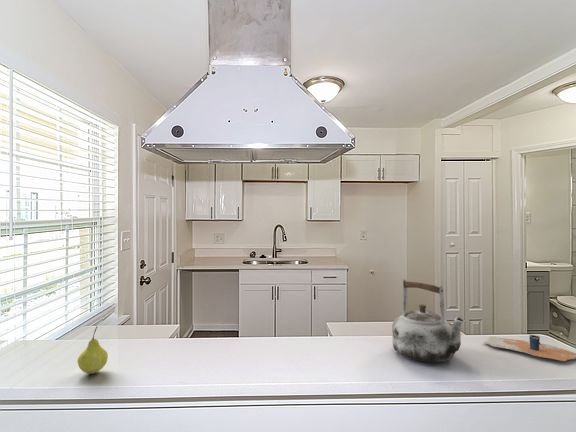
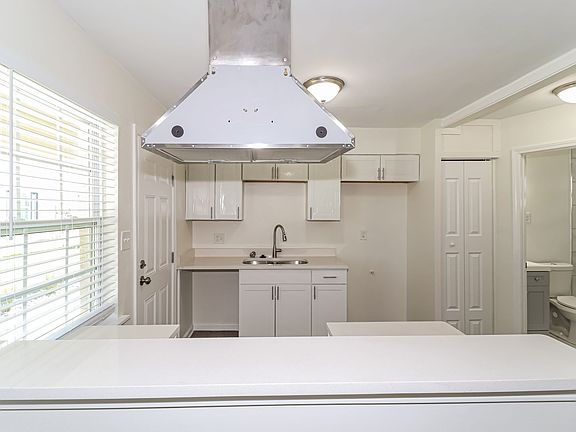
- fruit (92, 350)
- cup (528, 342)
- kettle (429, 320)
